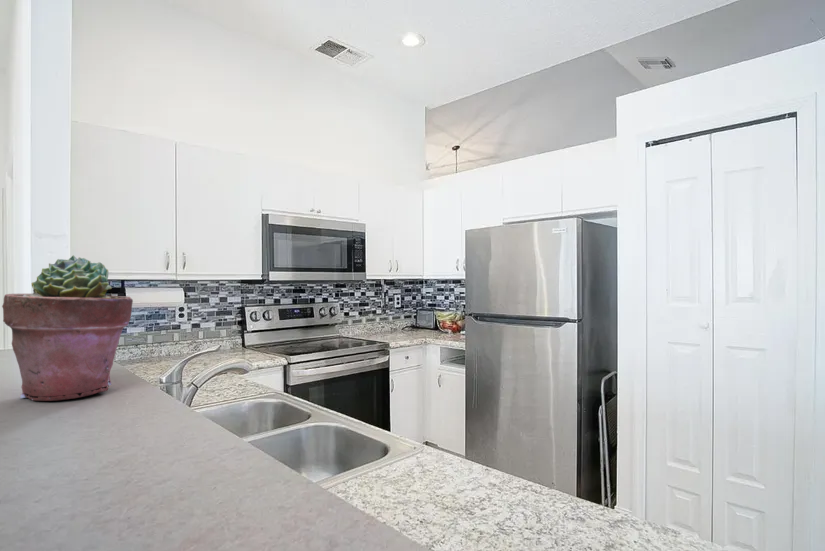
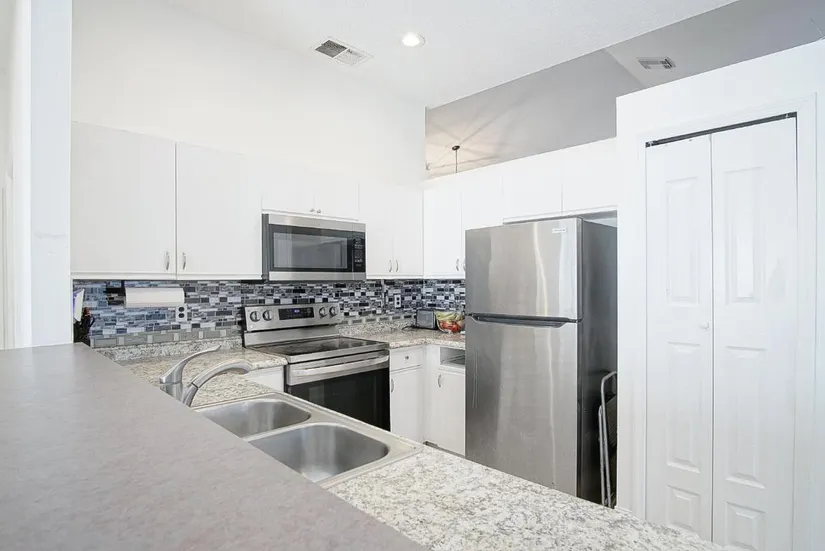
- potted succulent (71, 323)
